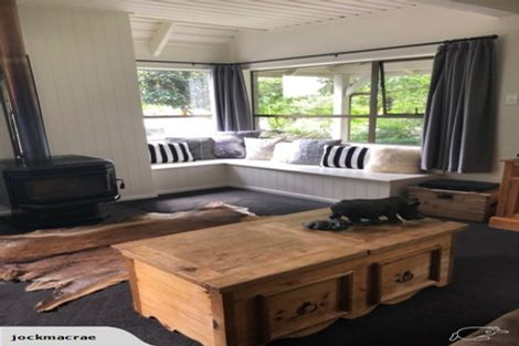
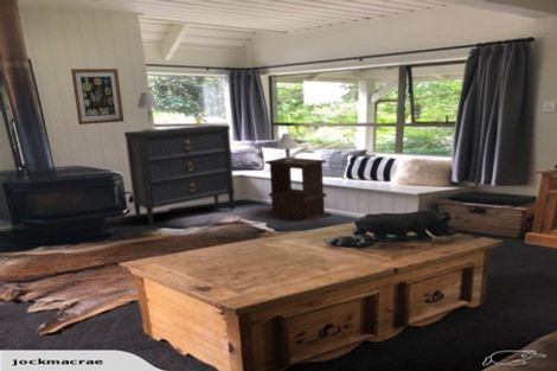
+ table lamp (287, 147)
+ wall art (98, 96)
+ dresser (183, 172)
+ side table (296, 190)
+ table lamp (148, 111)
